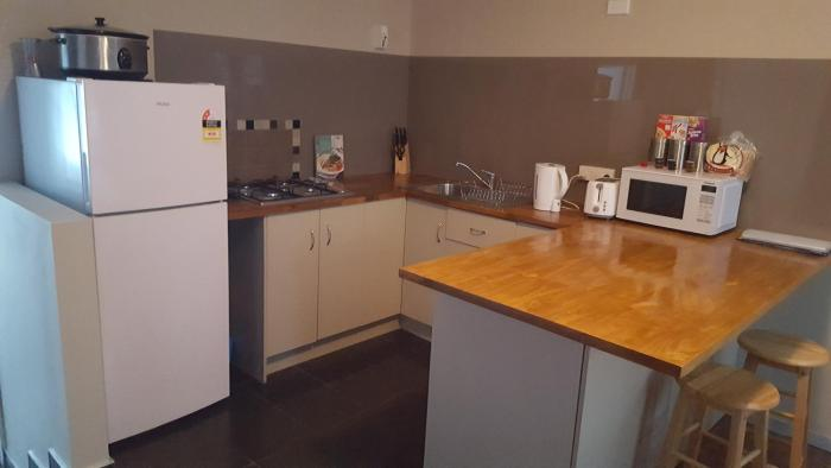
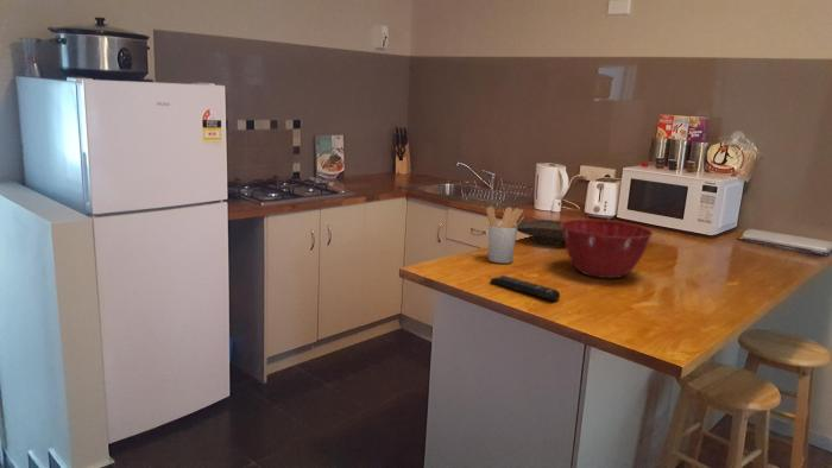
+ mixing bowl (603, 249)
+ remote control (523, 286)
+ decorative bowl (548, 232)
+ utensil holder (505, 233)
